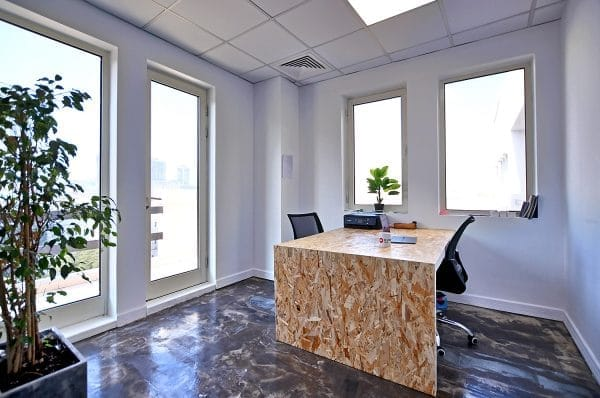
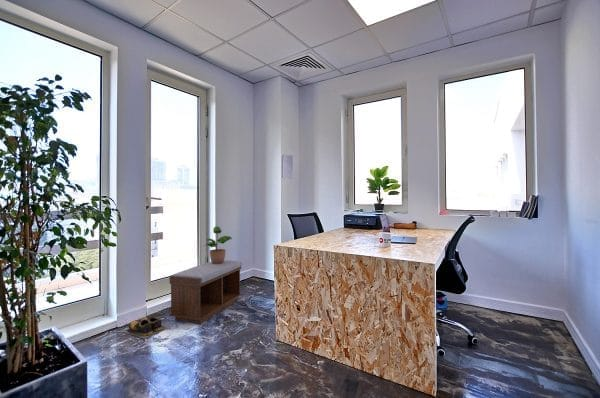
+ bench (209, 287)
+ potted plant (216, 245)
+ shoes (145, 323)
